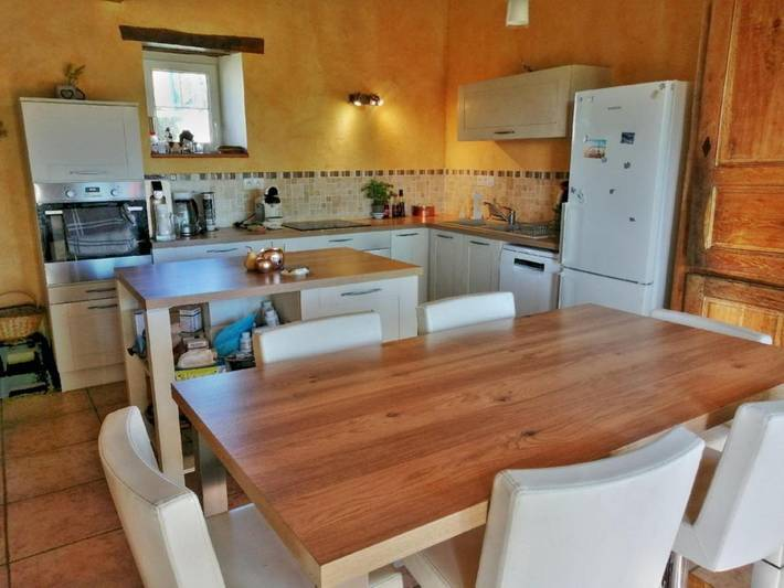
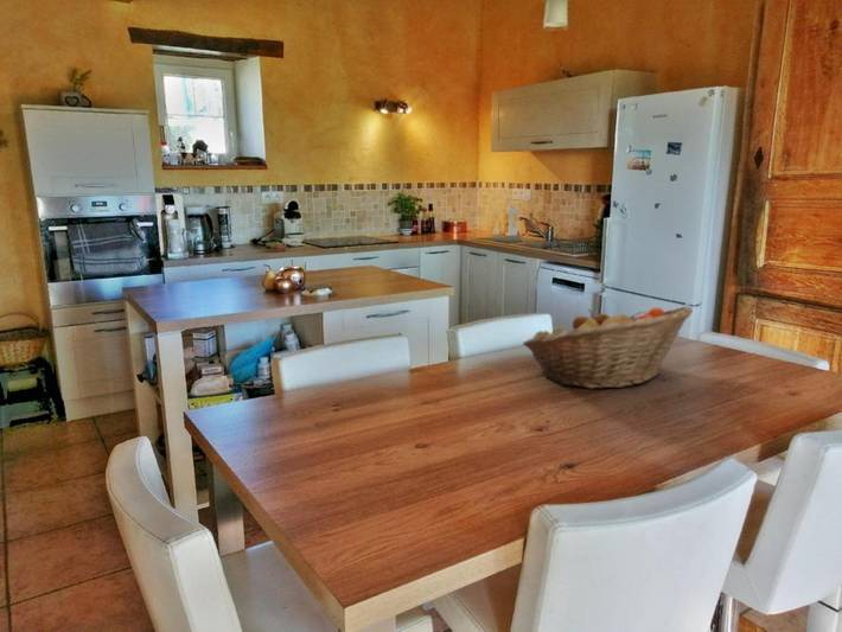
+ fruit basket (607, 339)
